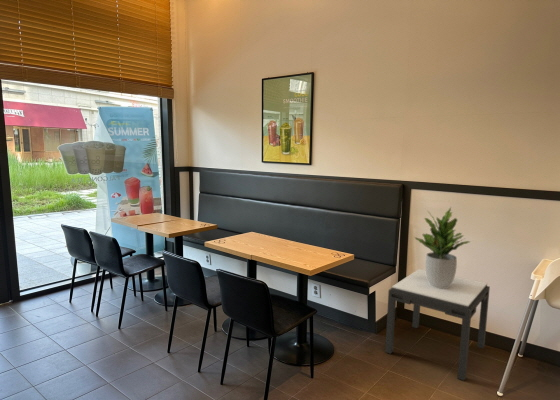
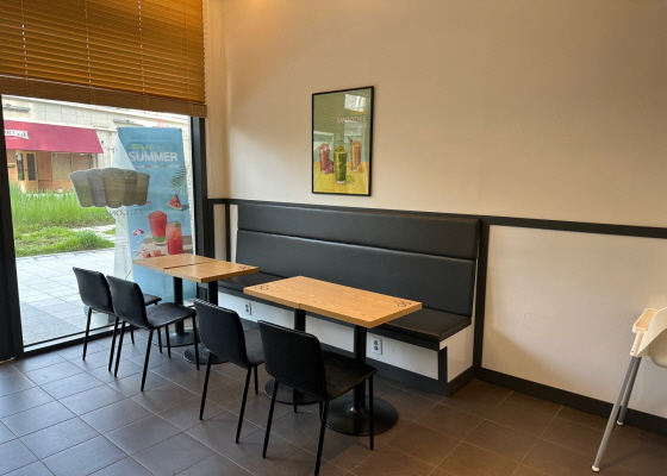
- side table (441, 311)
- potted plant (440, 246)
